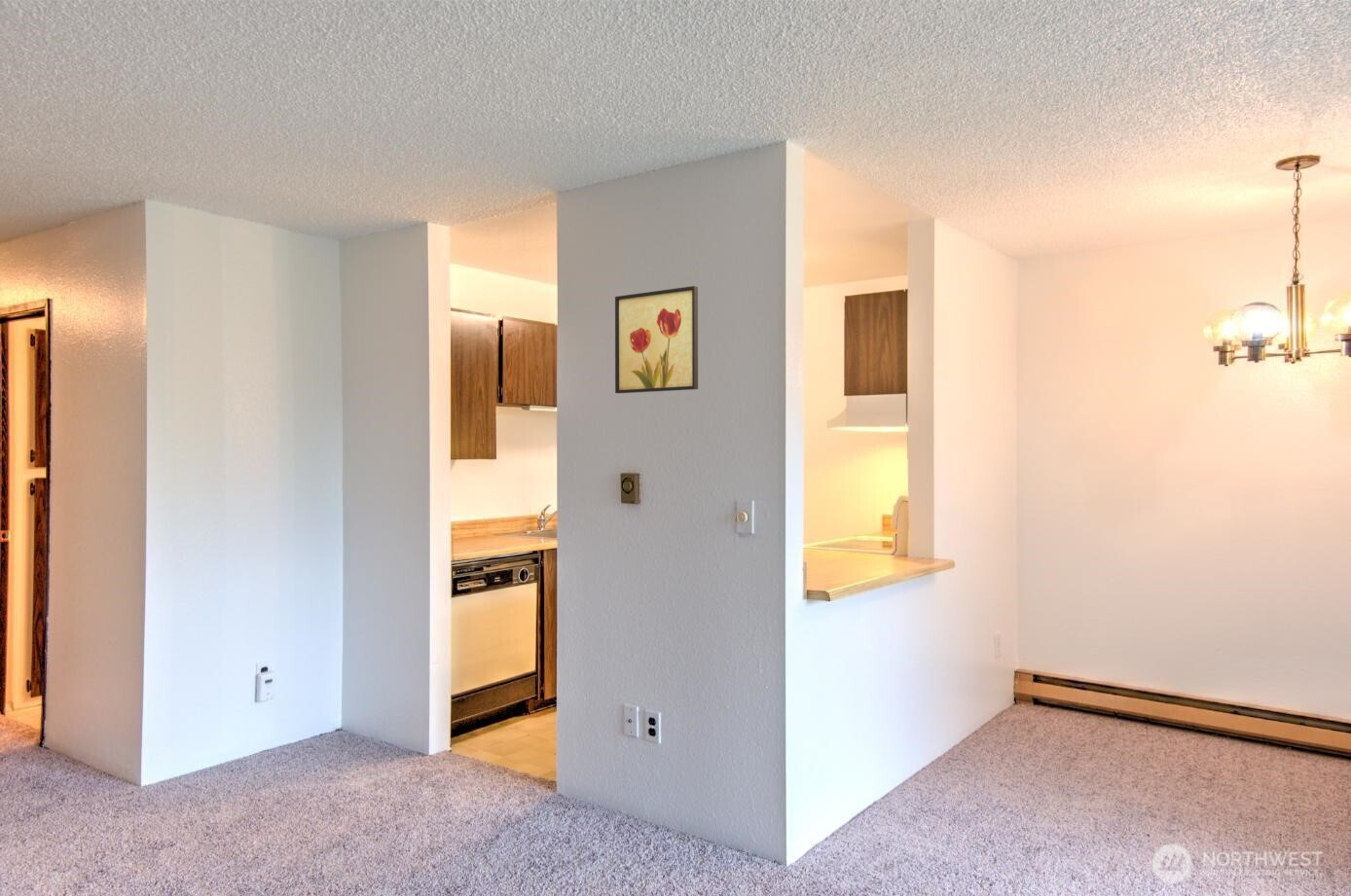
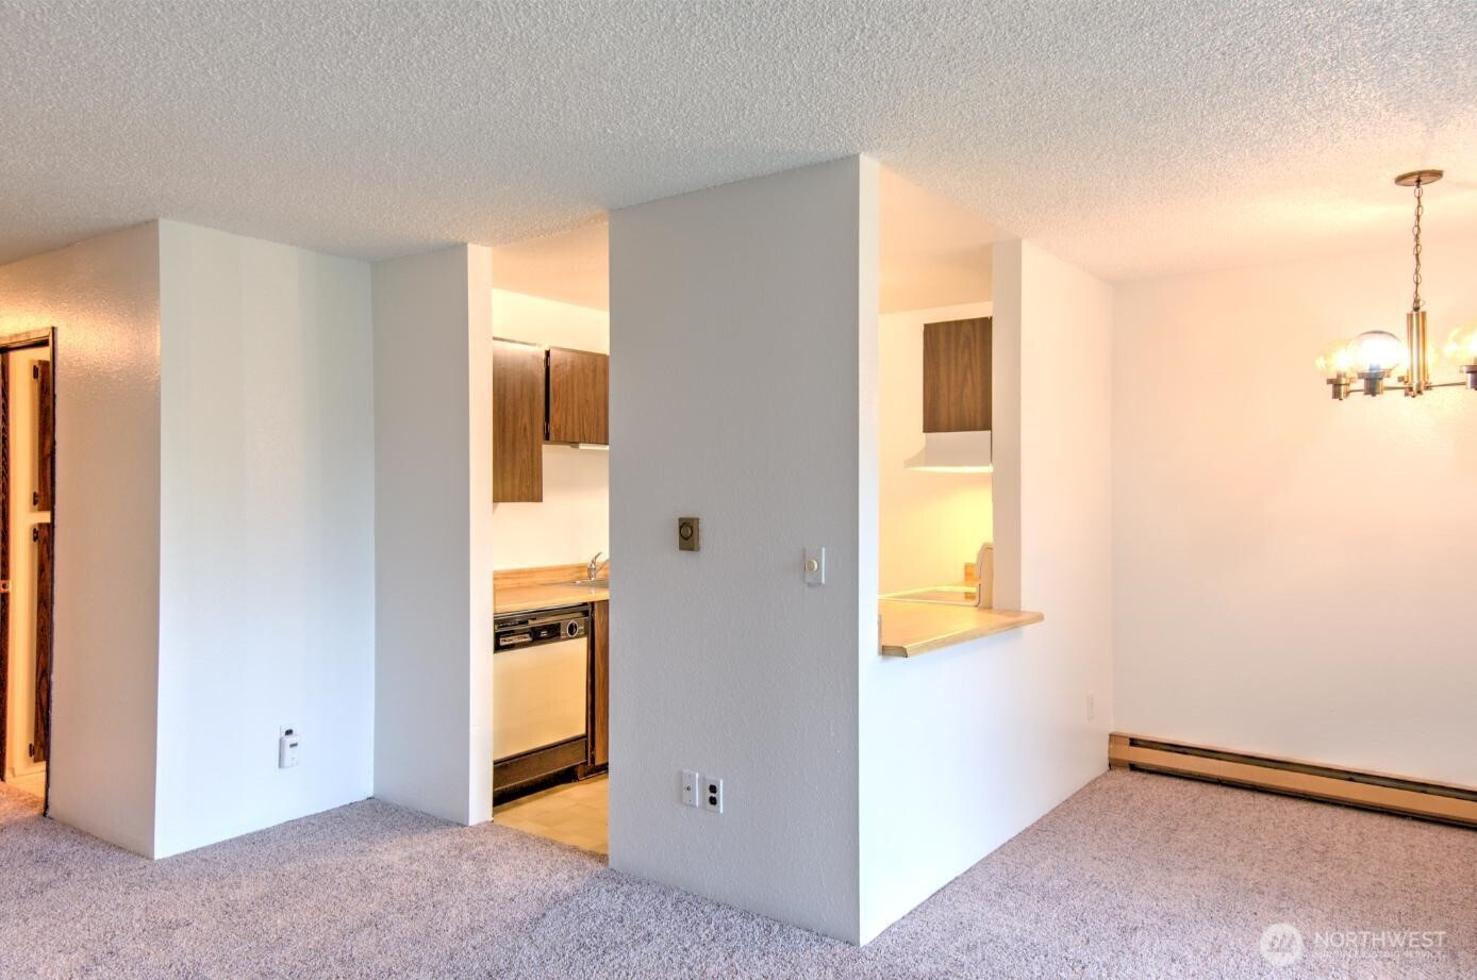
- wall art (656, 341)
